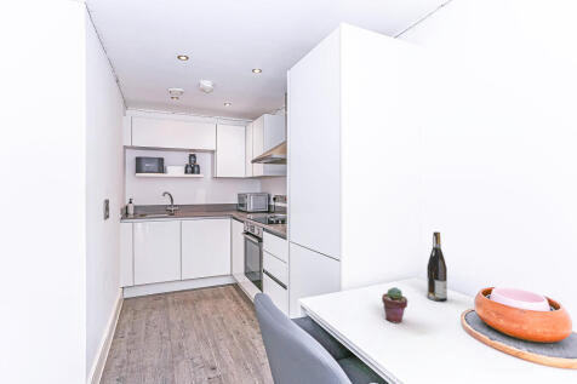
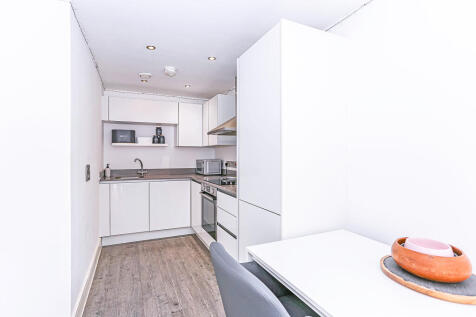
- wine bottle (436, 264)
- potted succulent (394, 303)
